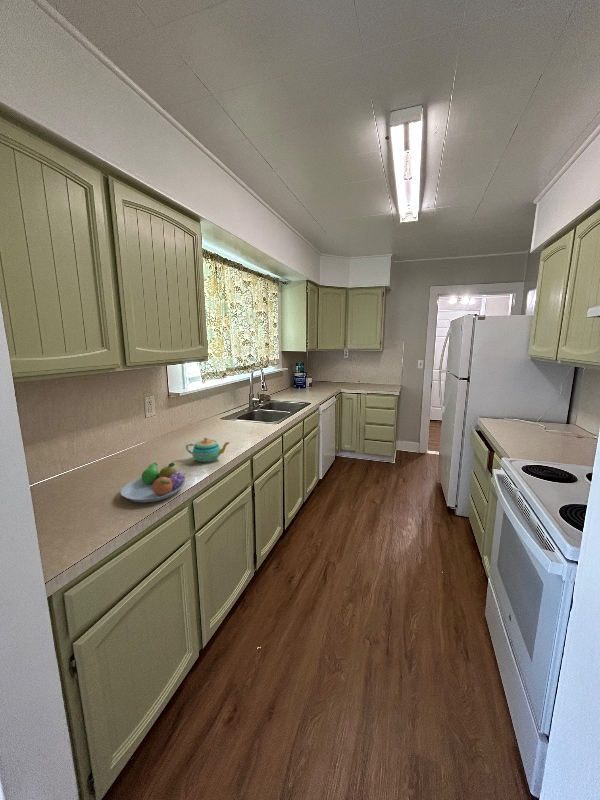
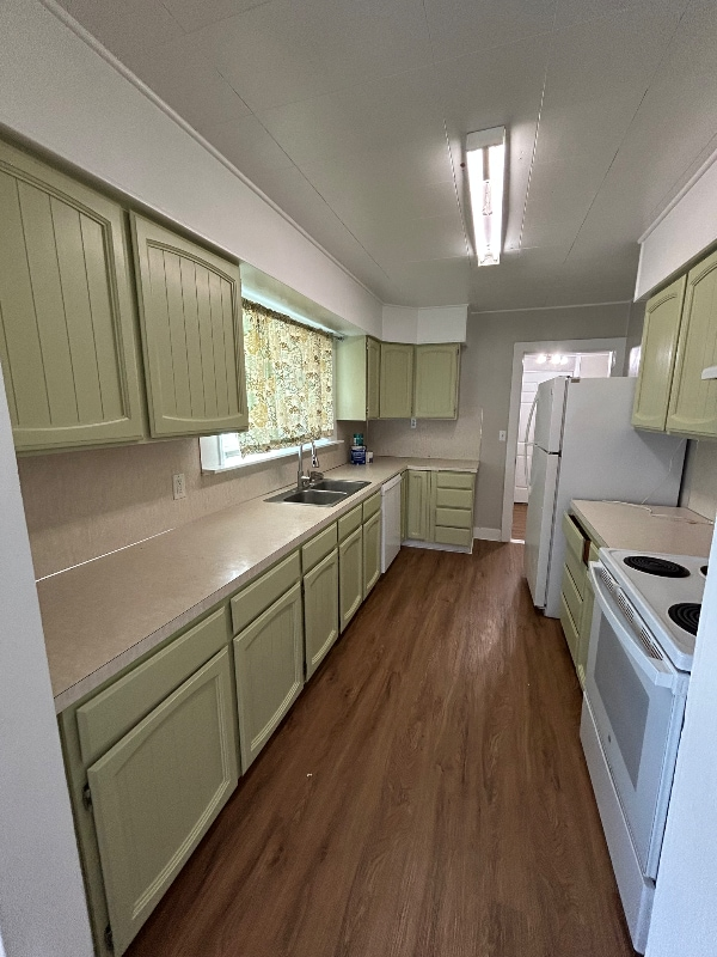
- fruit bowl (154, 479)
- teapot (207, 448)
